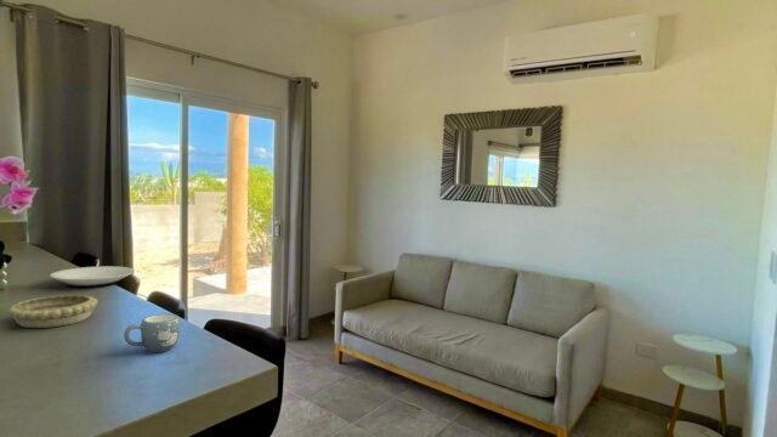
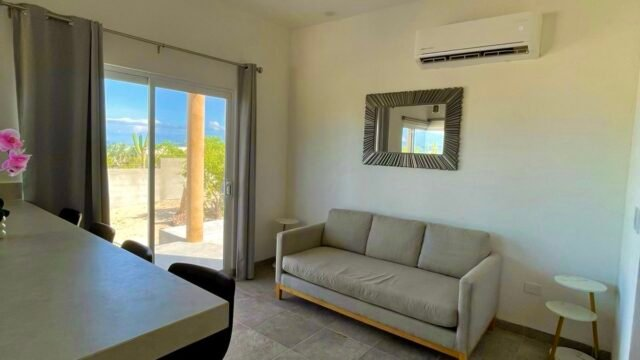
- decorative bowl (55, 310)
- plate (93, 277)
- mug (152, 334)
